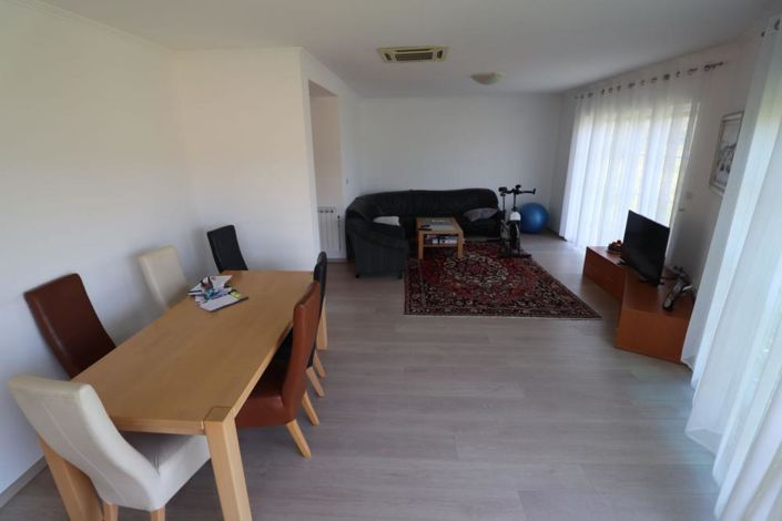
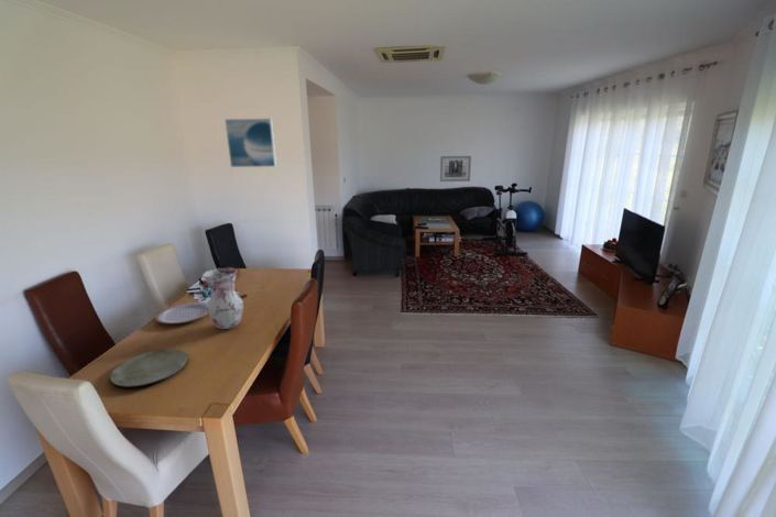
+ plate (151, 366)
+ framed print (251, 143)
+ plate (185, 314)
+ vase (223, 299)
+ wall art (455, 168)
